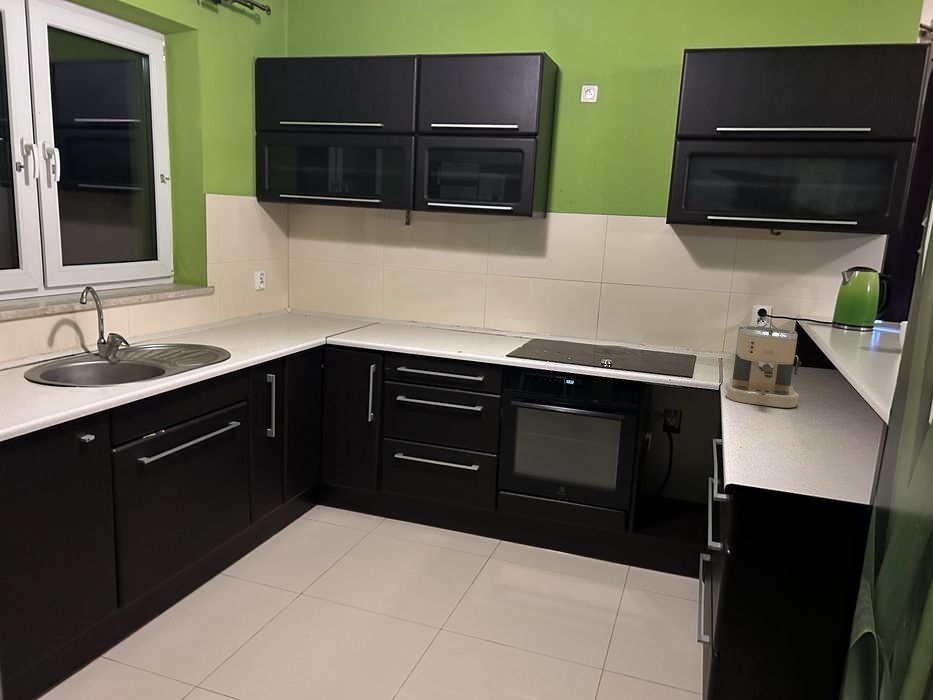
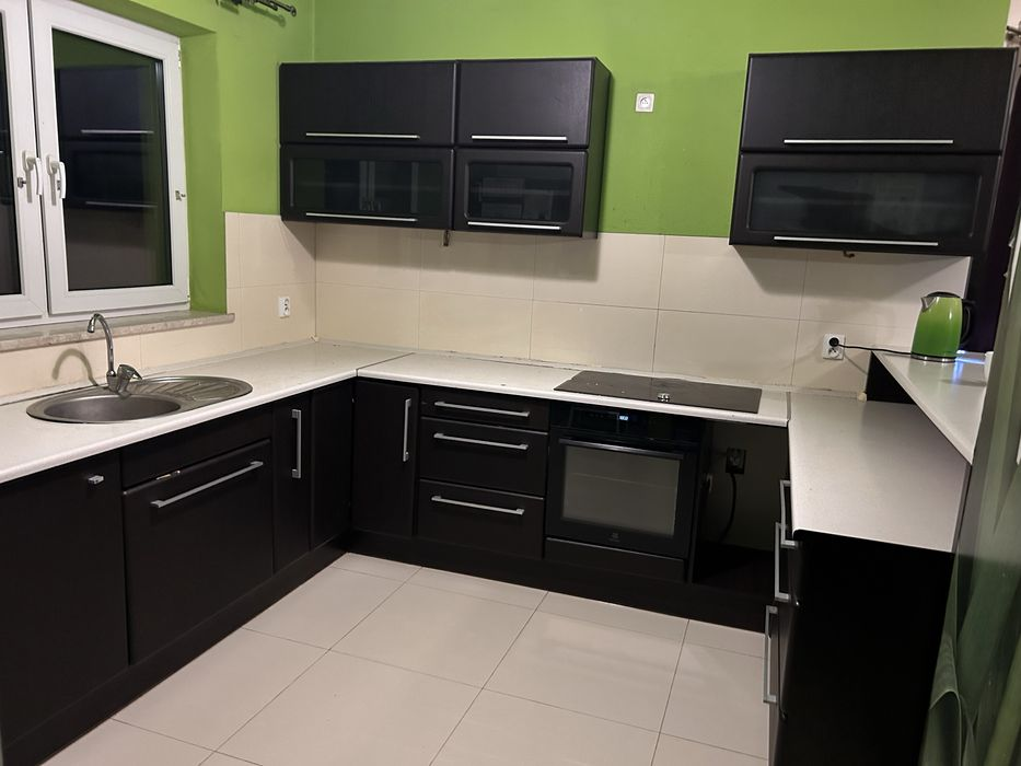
- coffee maker (765, 364)
